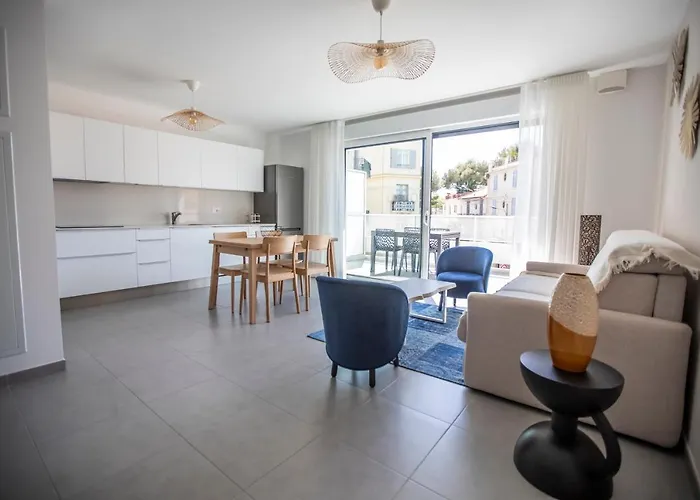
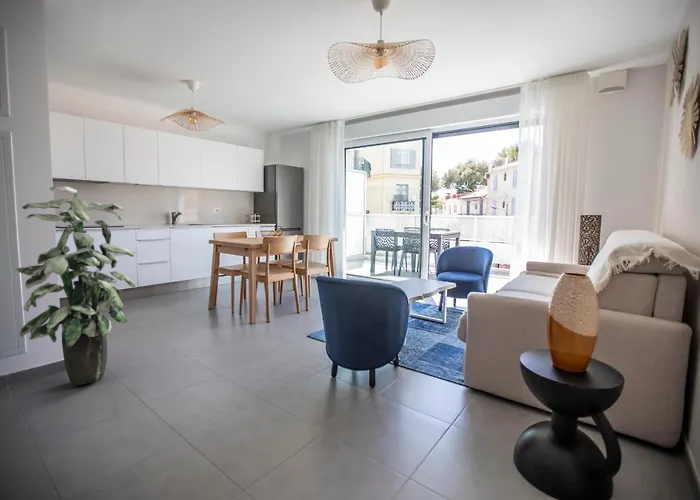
+ indoor plant (76, 285)
